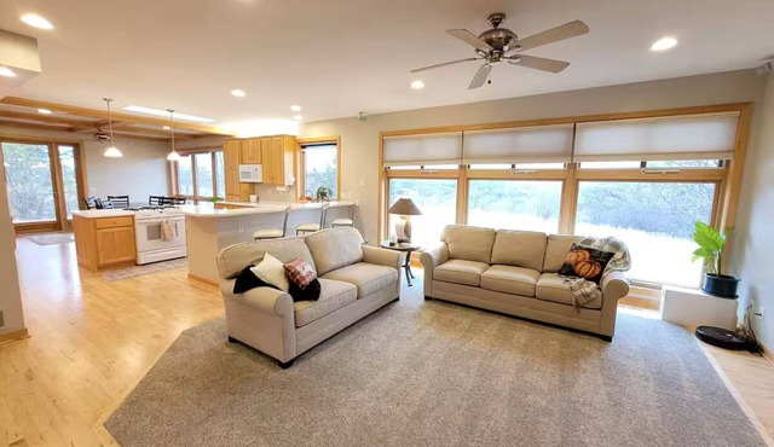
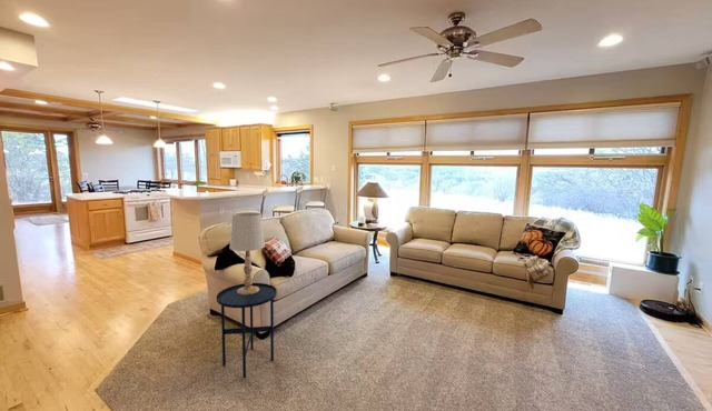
+ table lamp (247, 252)
+ side table (247, 328)
